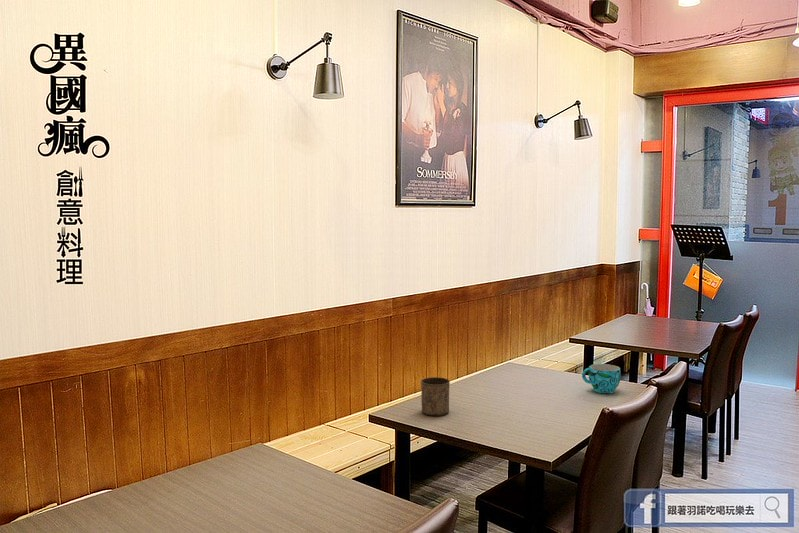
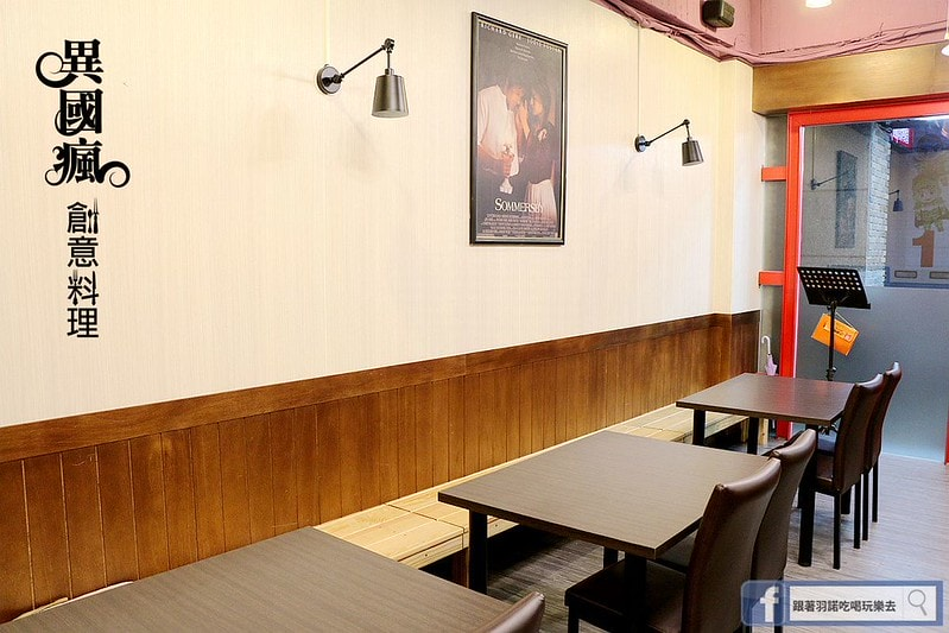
- cup (602, 379)
- cup (435, 396)
